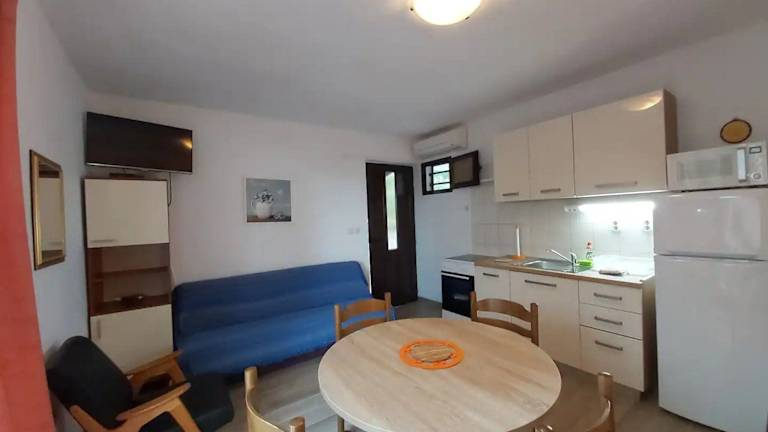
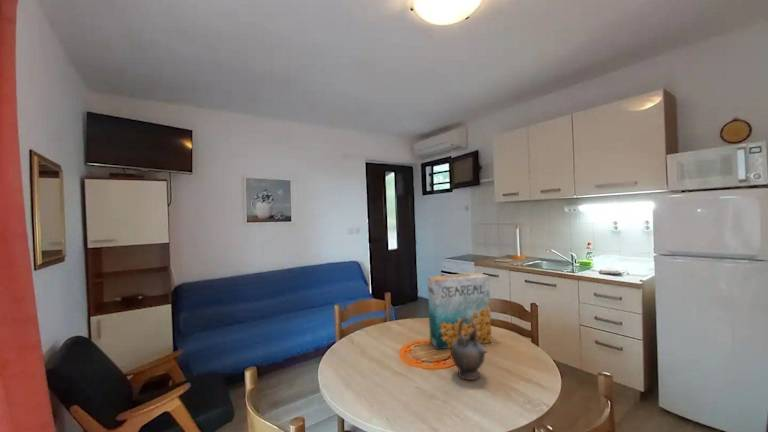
+ teapot (470, 348)
+ cereal box (459, 309)
